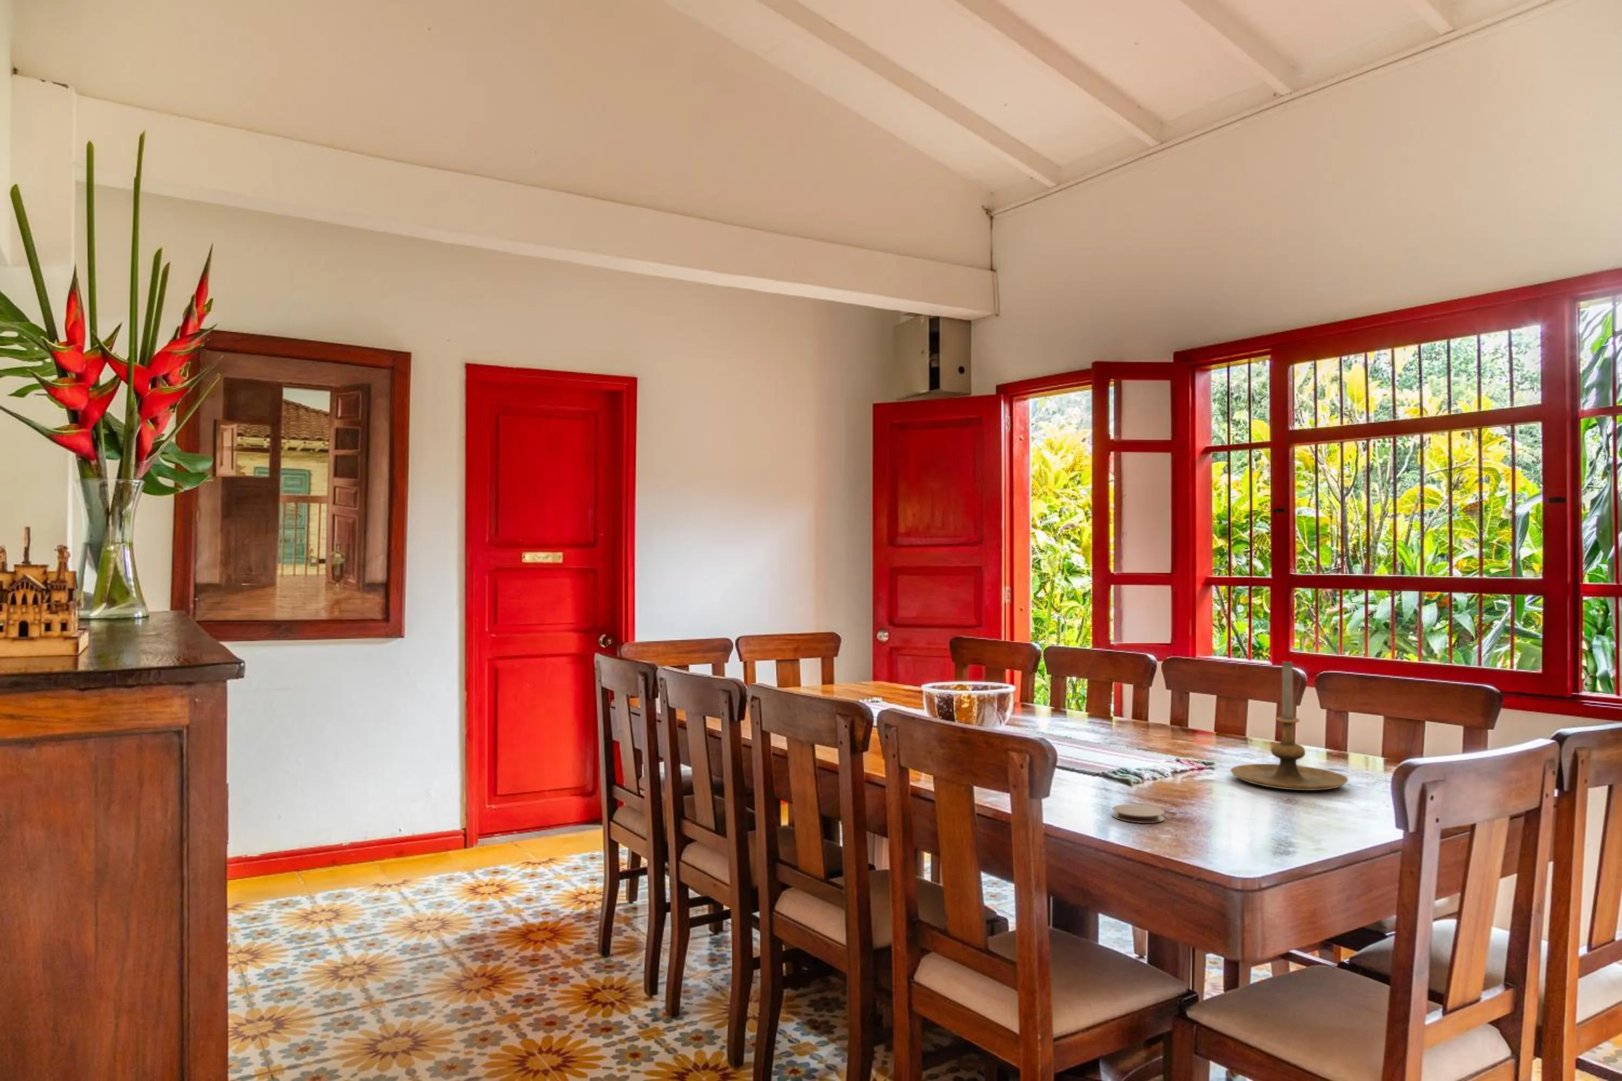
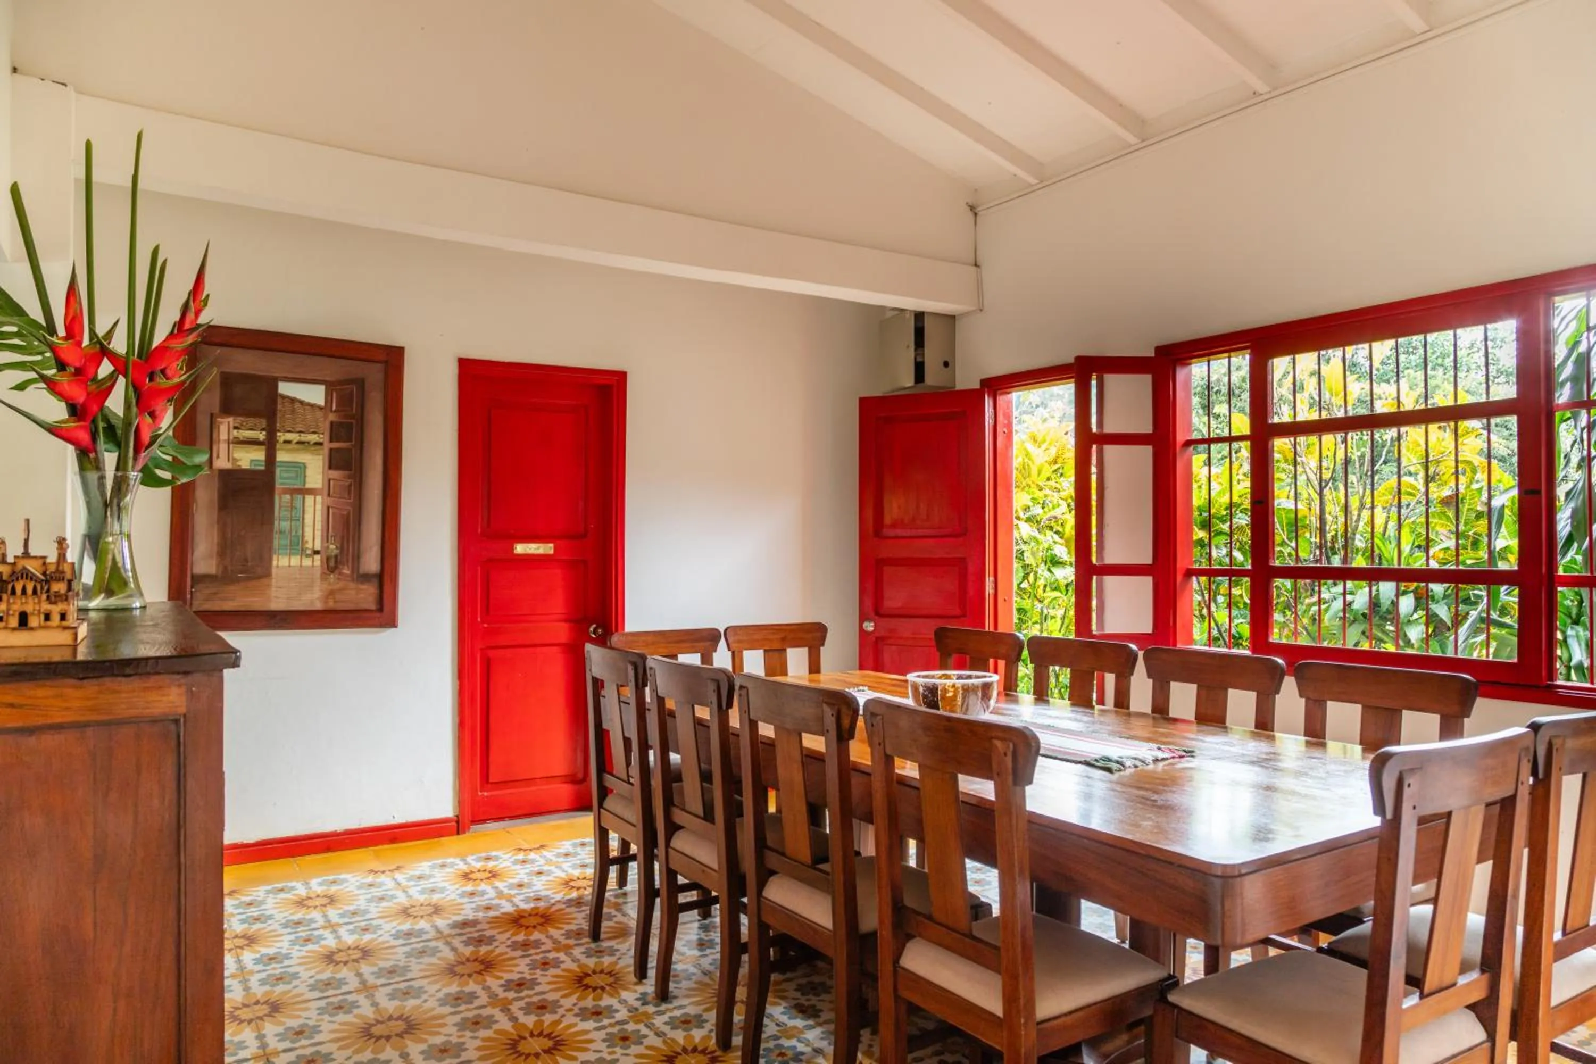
- candle holder (1288, 721)
- coaster (1138, 813)
